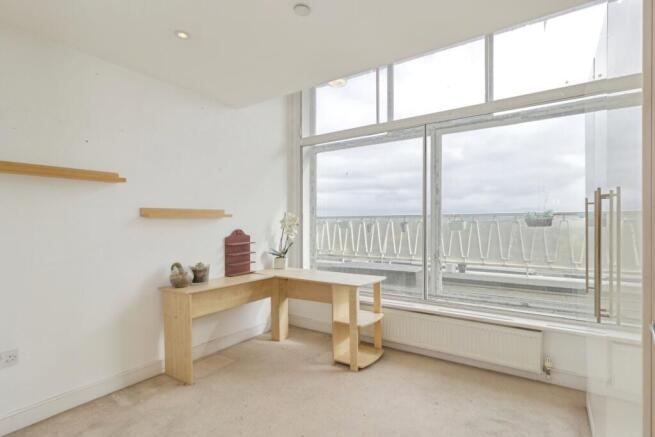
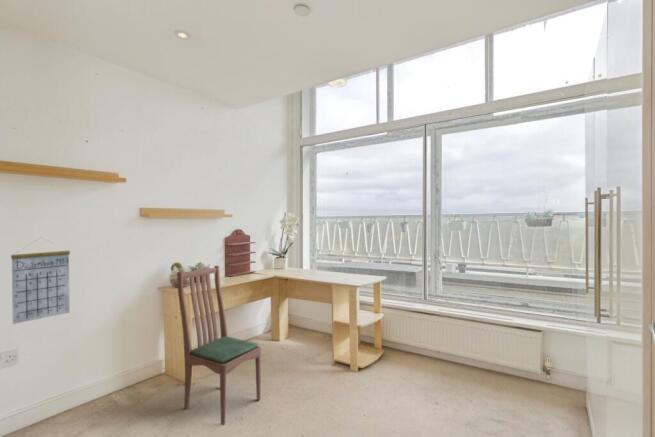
+ calendar (42, 277)
+ chair (221, 336)
